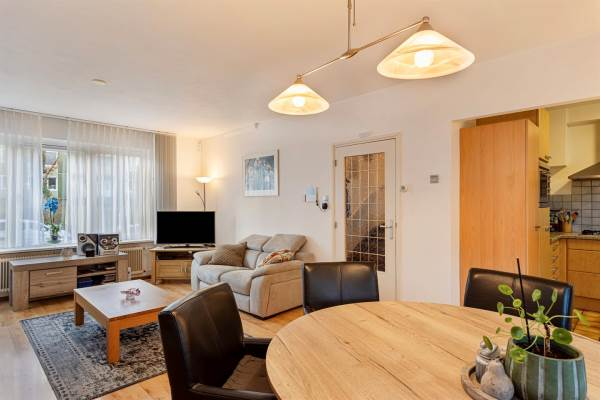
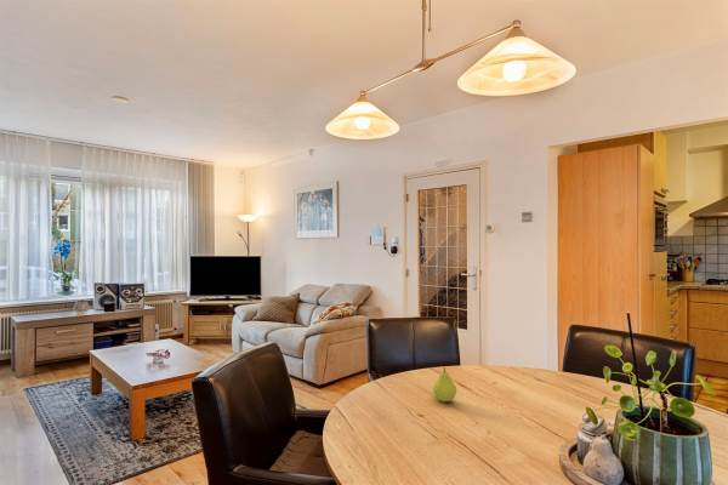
+ fruit (444, 383)
